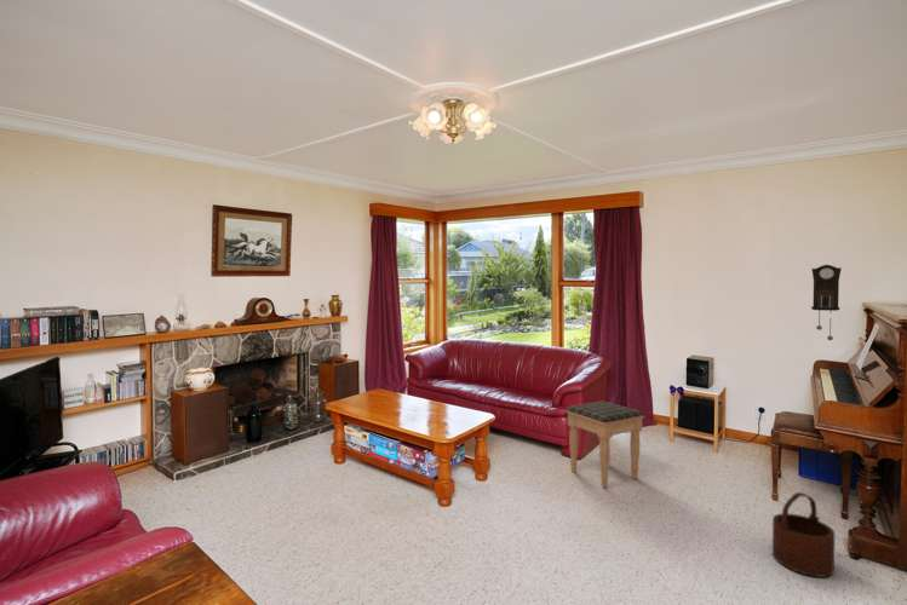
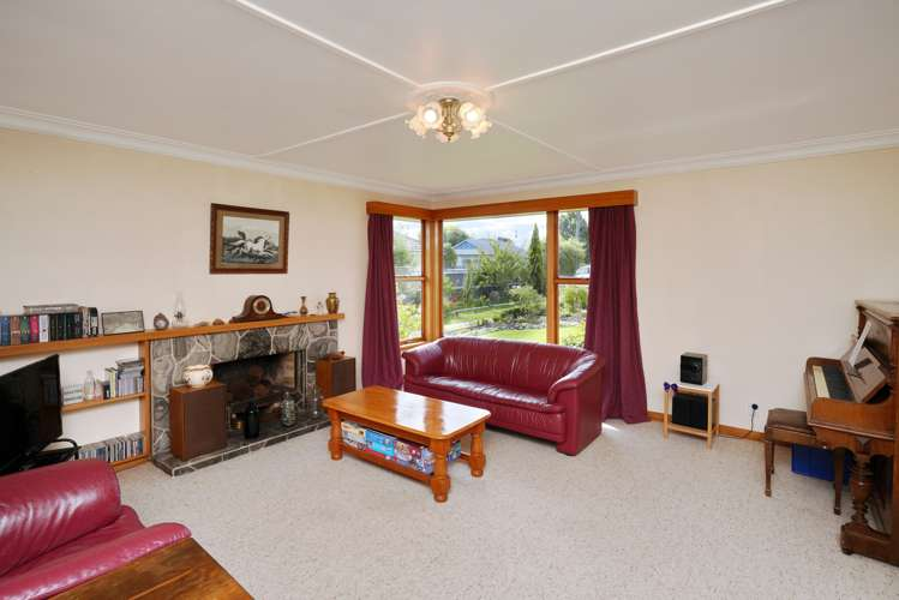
- pendulum clock (825, 302)
- wooden bucket (803, 528)
- footstool (603, 440)
